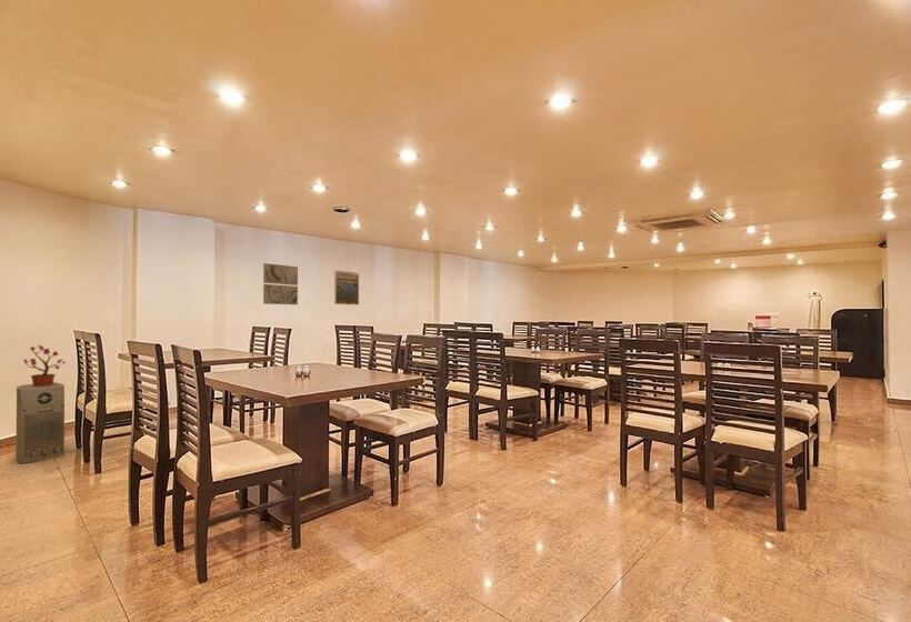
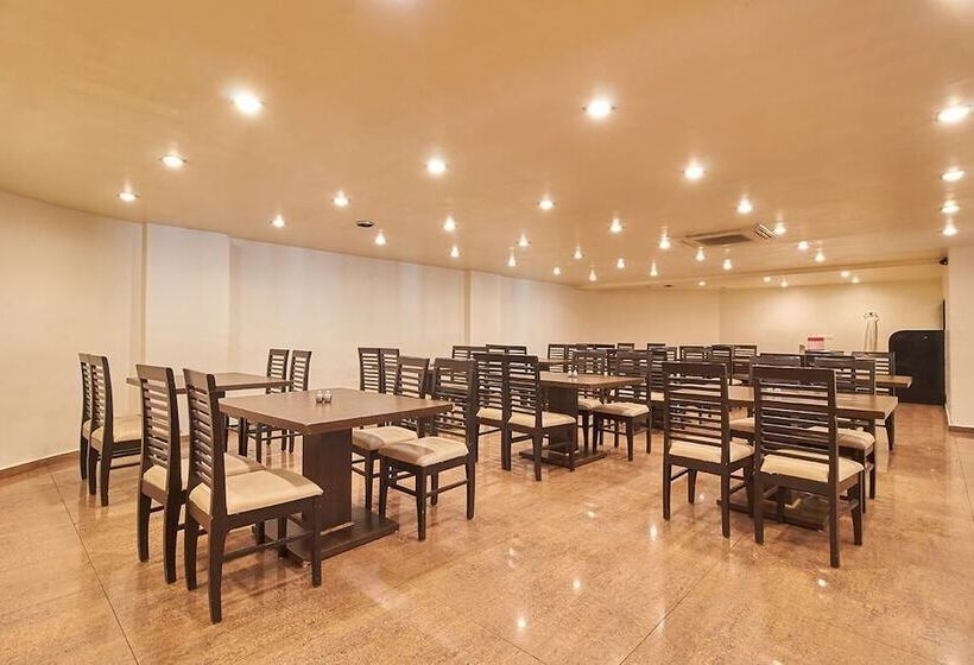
- wall art (281, 283)
- potted plant (44, 364)
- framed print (347, 288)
- air purifier (39, 420)
